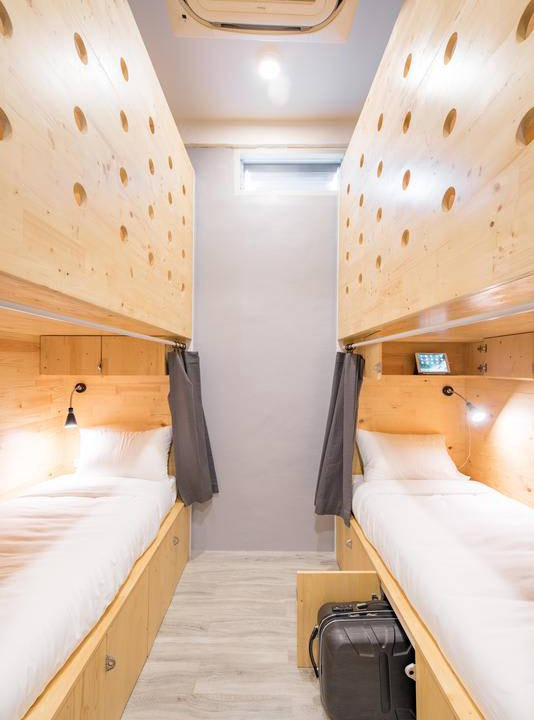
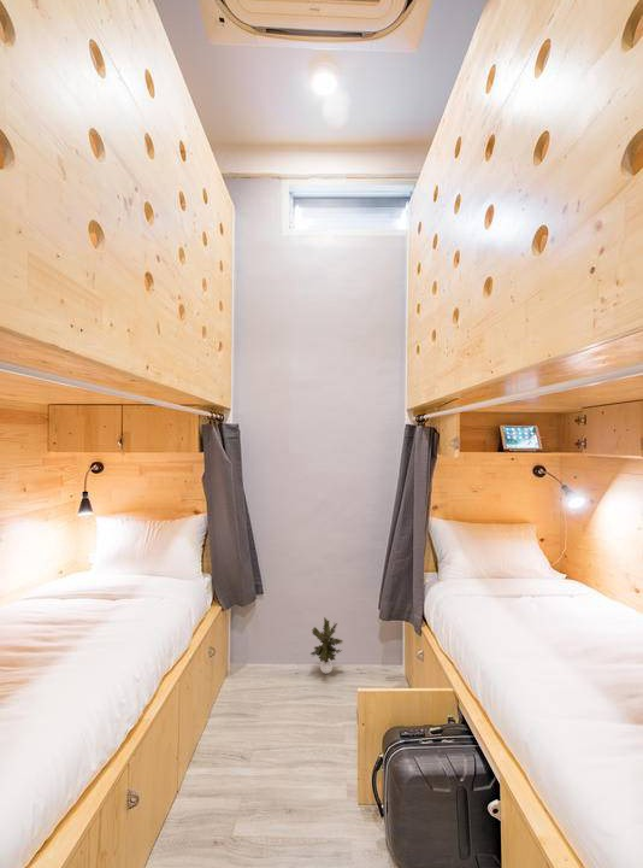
+ potted plant (326, 646)
